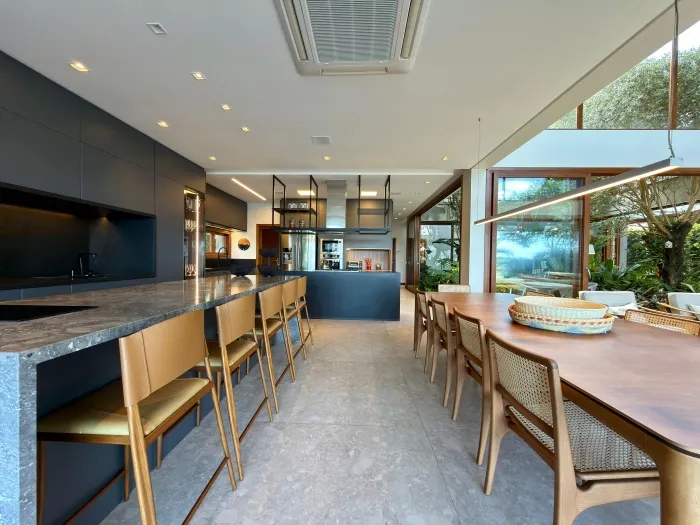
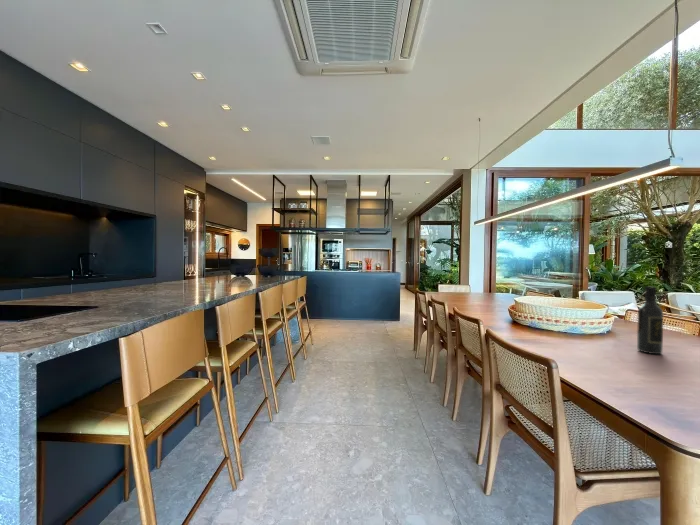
+ wine bottle (650, 319)
